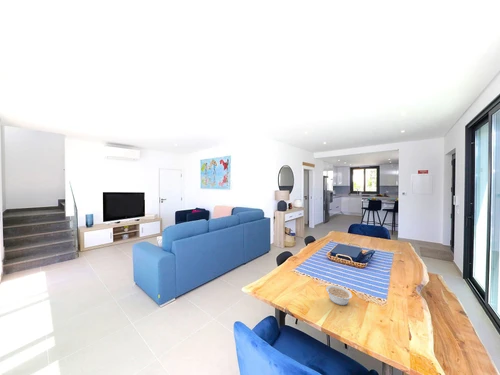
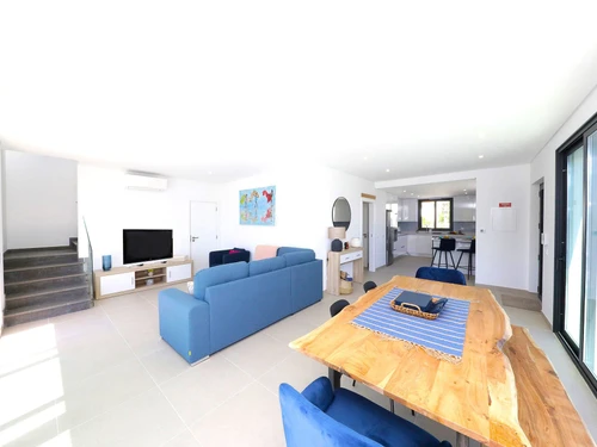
- legume (339, 295)
